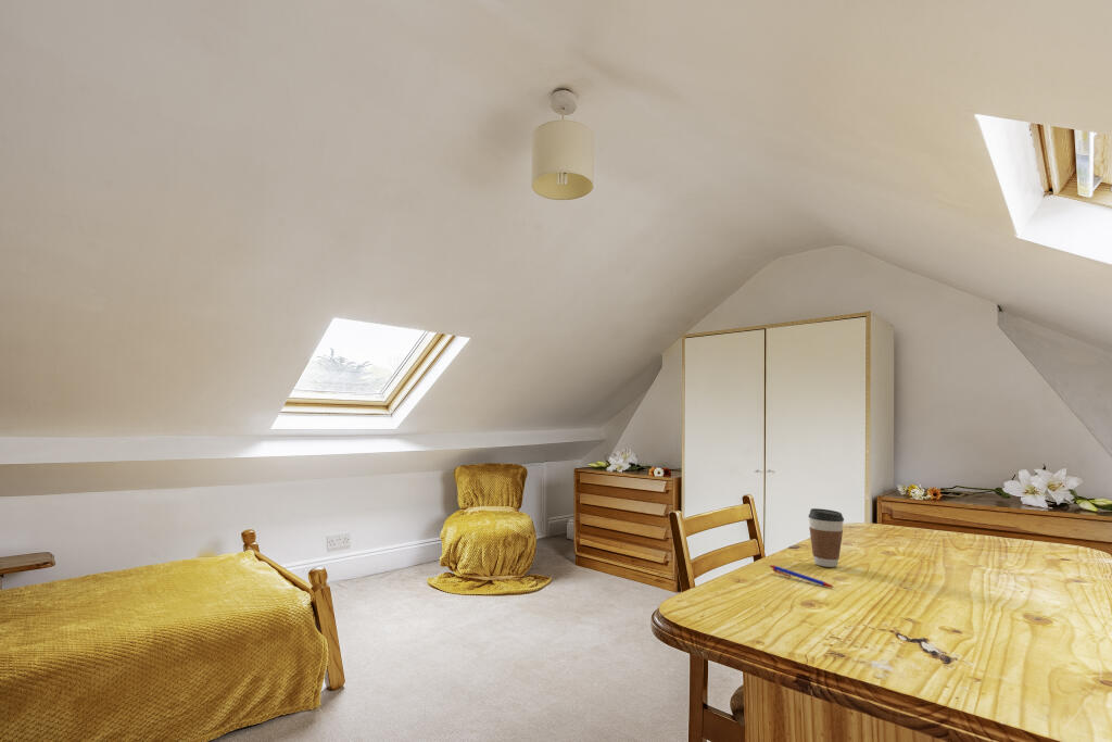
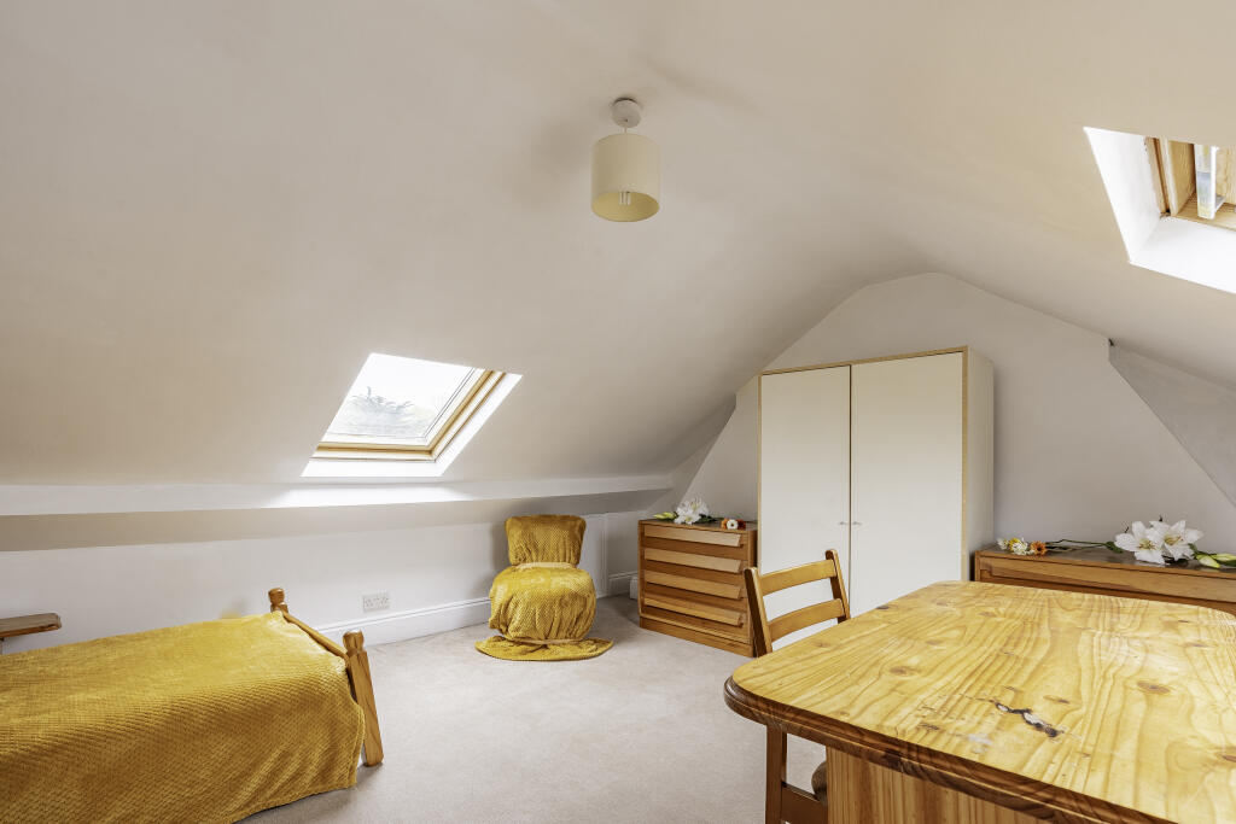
- coffee cup (825, 537)
- pen (800, 576)
